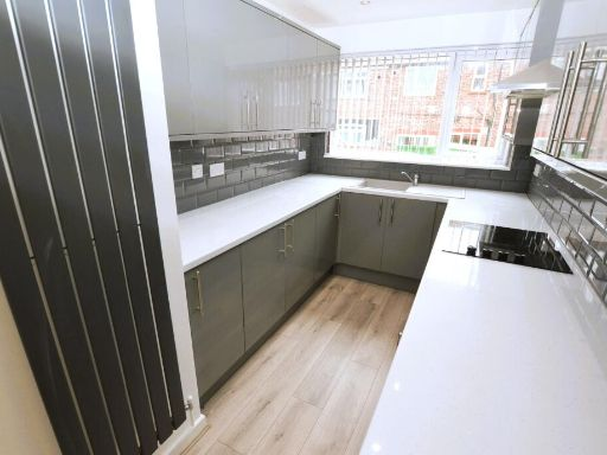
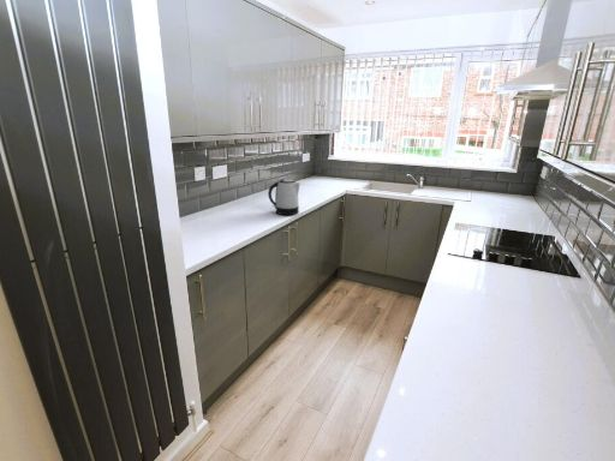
+ kettle (283, 196)
